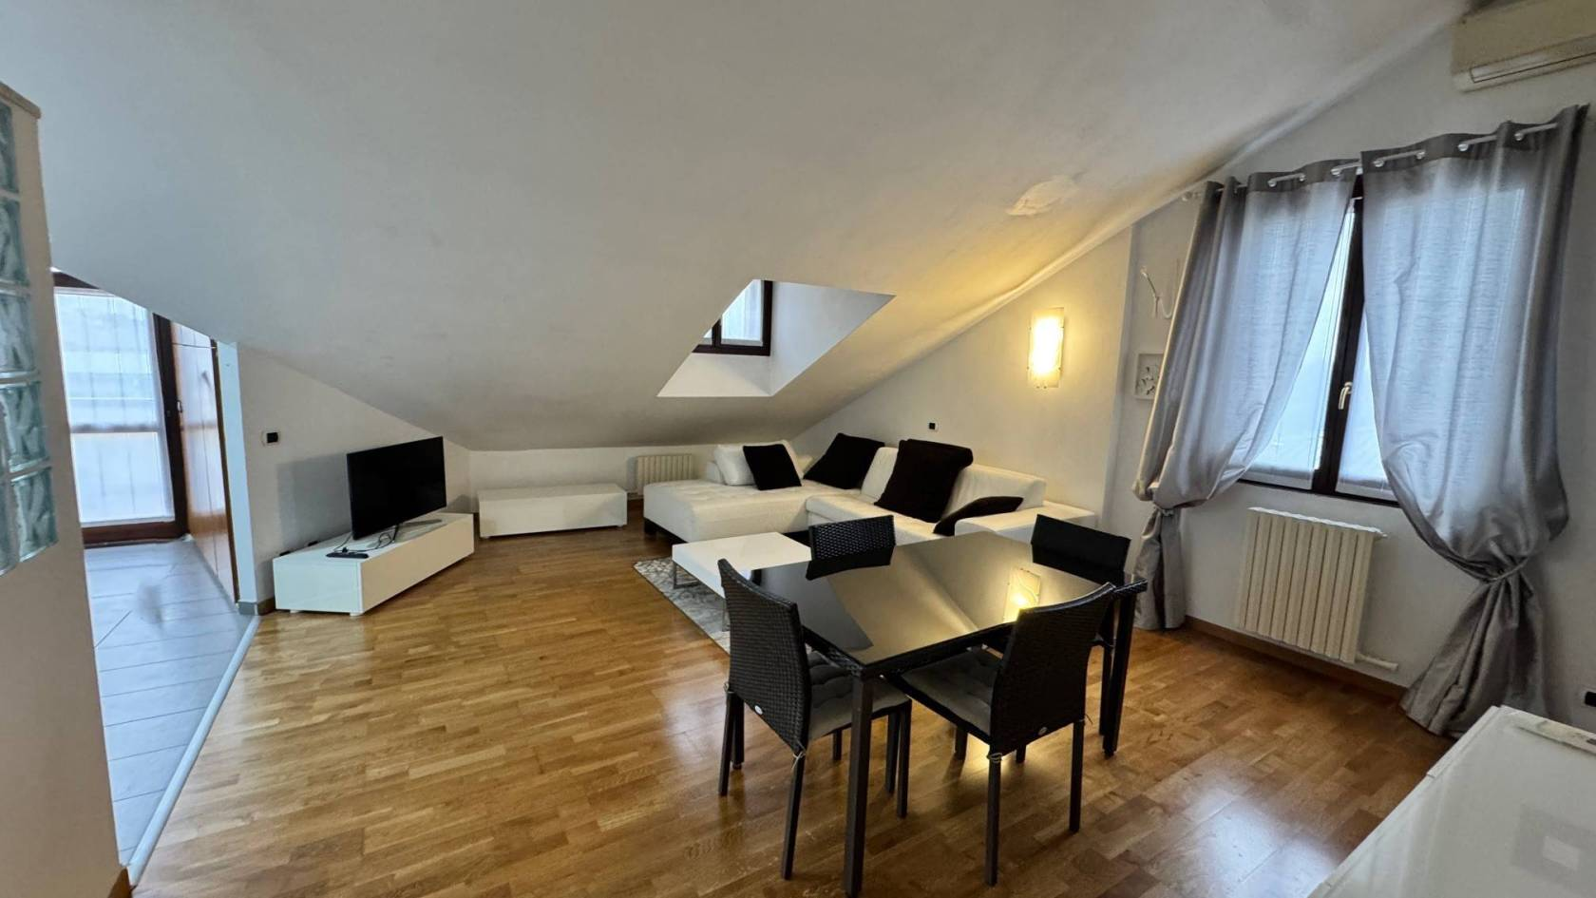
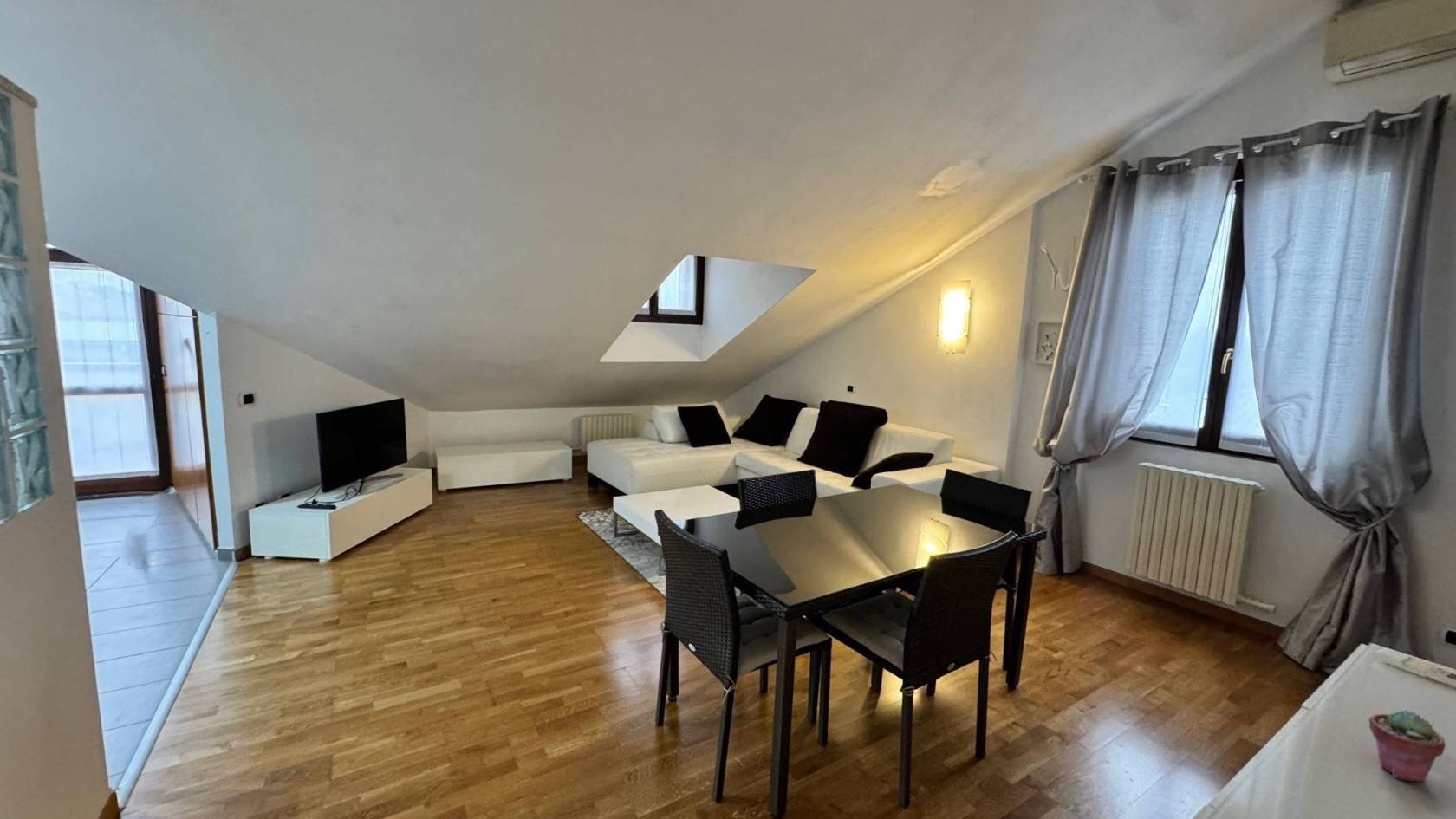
+ potted succulent (1405, 741)
